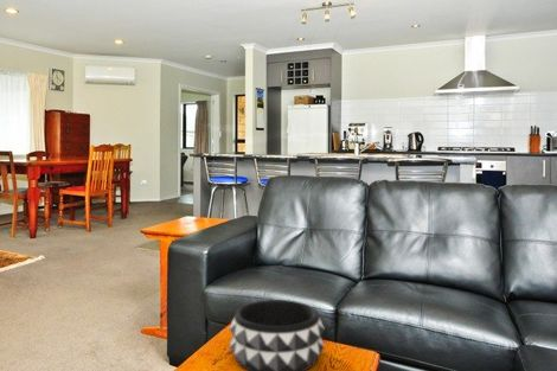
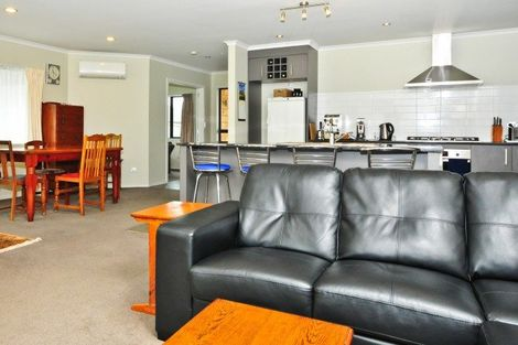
- decorative bowl (276, 334)
